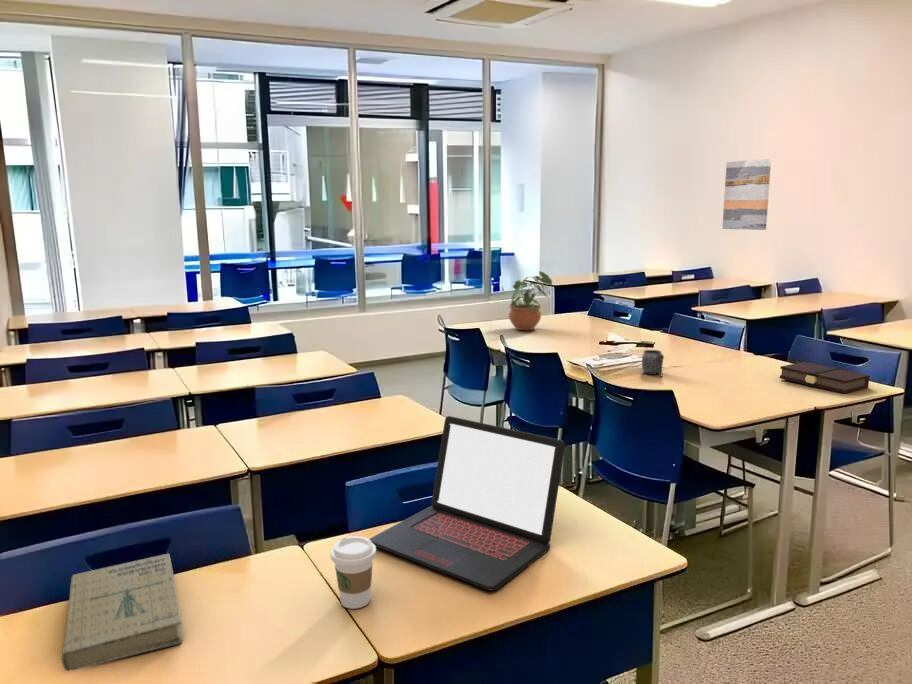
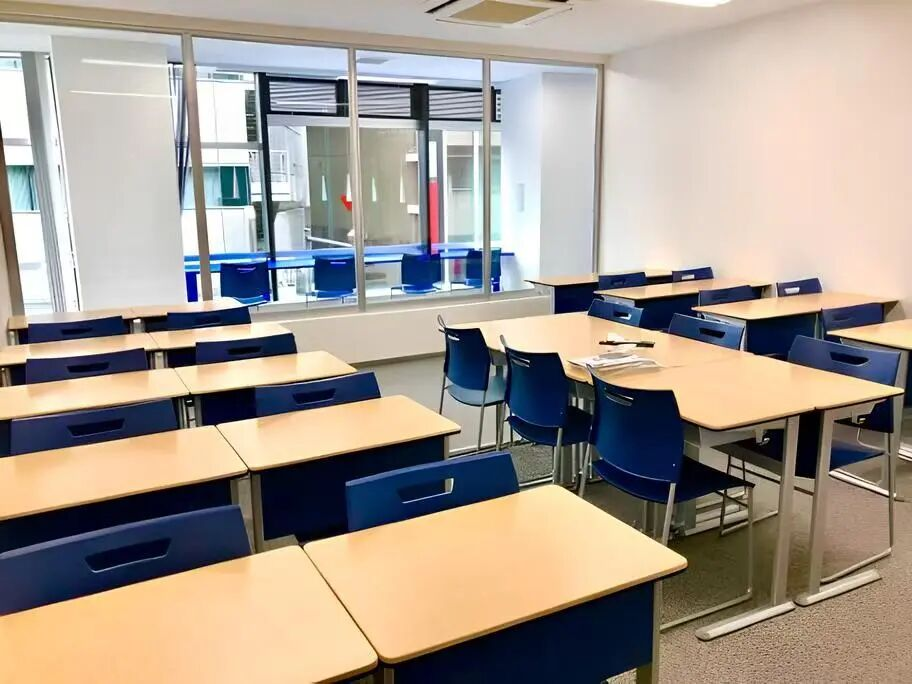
- wall art (745, 195)
- coffee cup (354, 572)
- book (823, 376)
- laptop (466, 493)
- potted plant (530, 300)
- book (123, 605)
- mug (655, 363)
